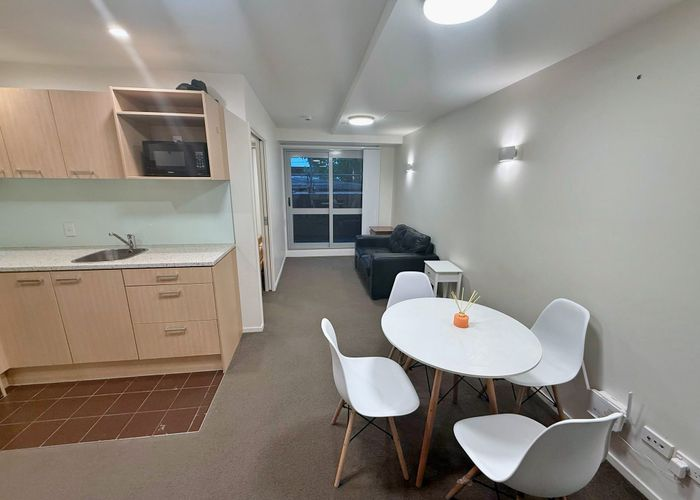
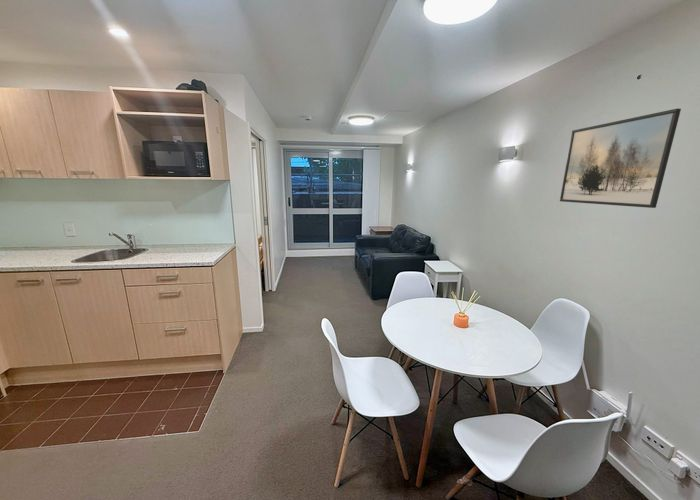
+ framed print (608, 164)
